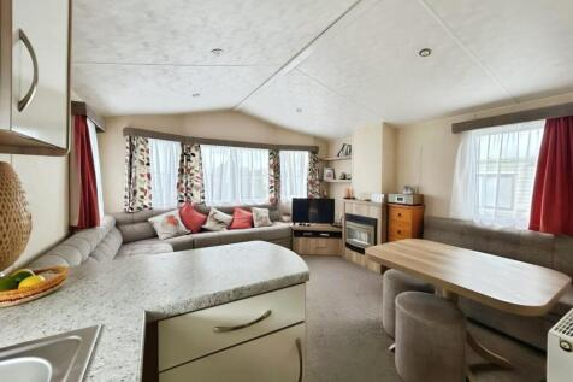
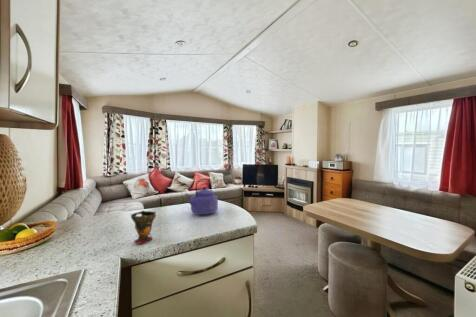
+ cup (143, 226)
+ kettle (200, 196)
